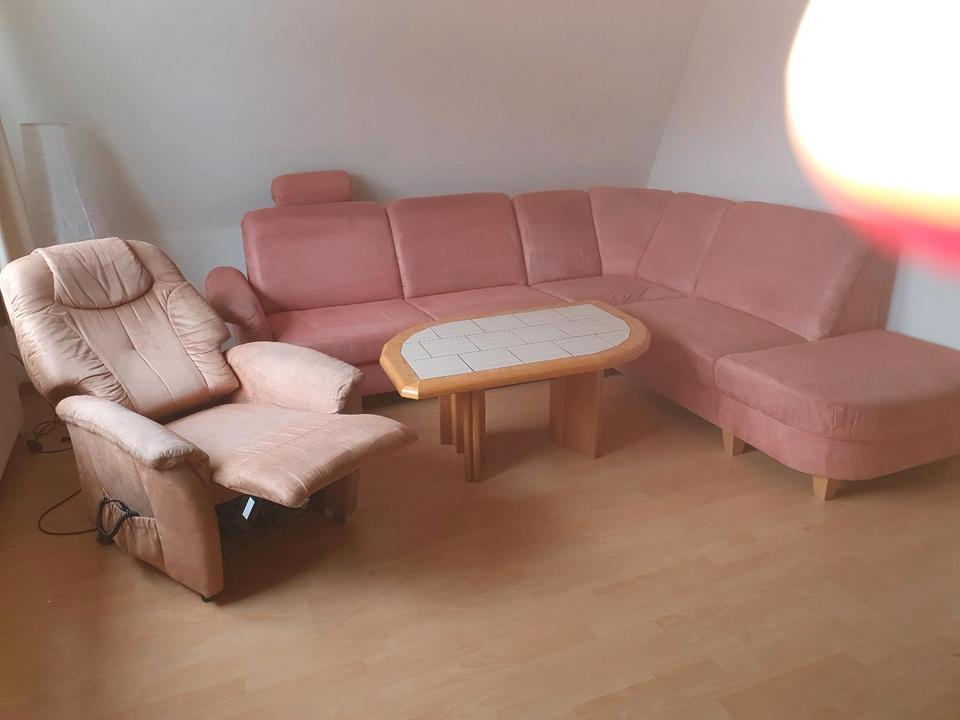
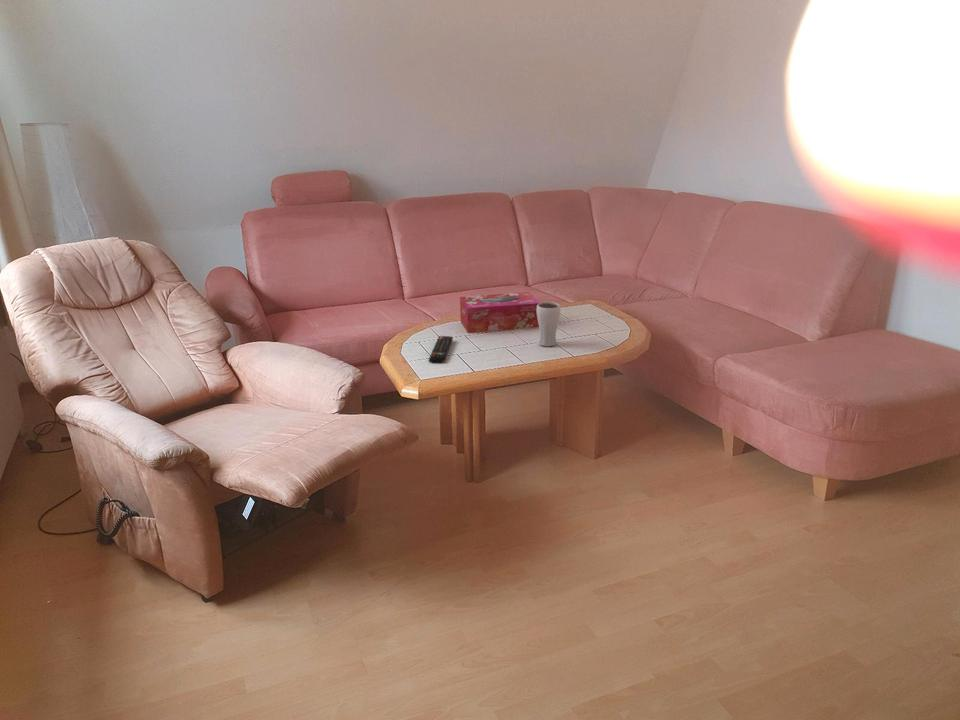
+ tissue box (499, 311)
+ drinking glass (548, 324)
+ remote control (441, 349)
